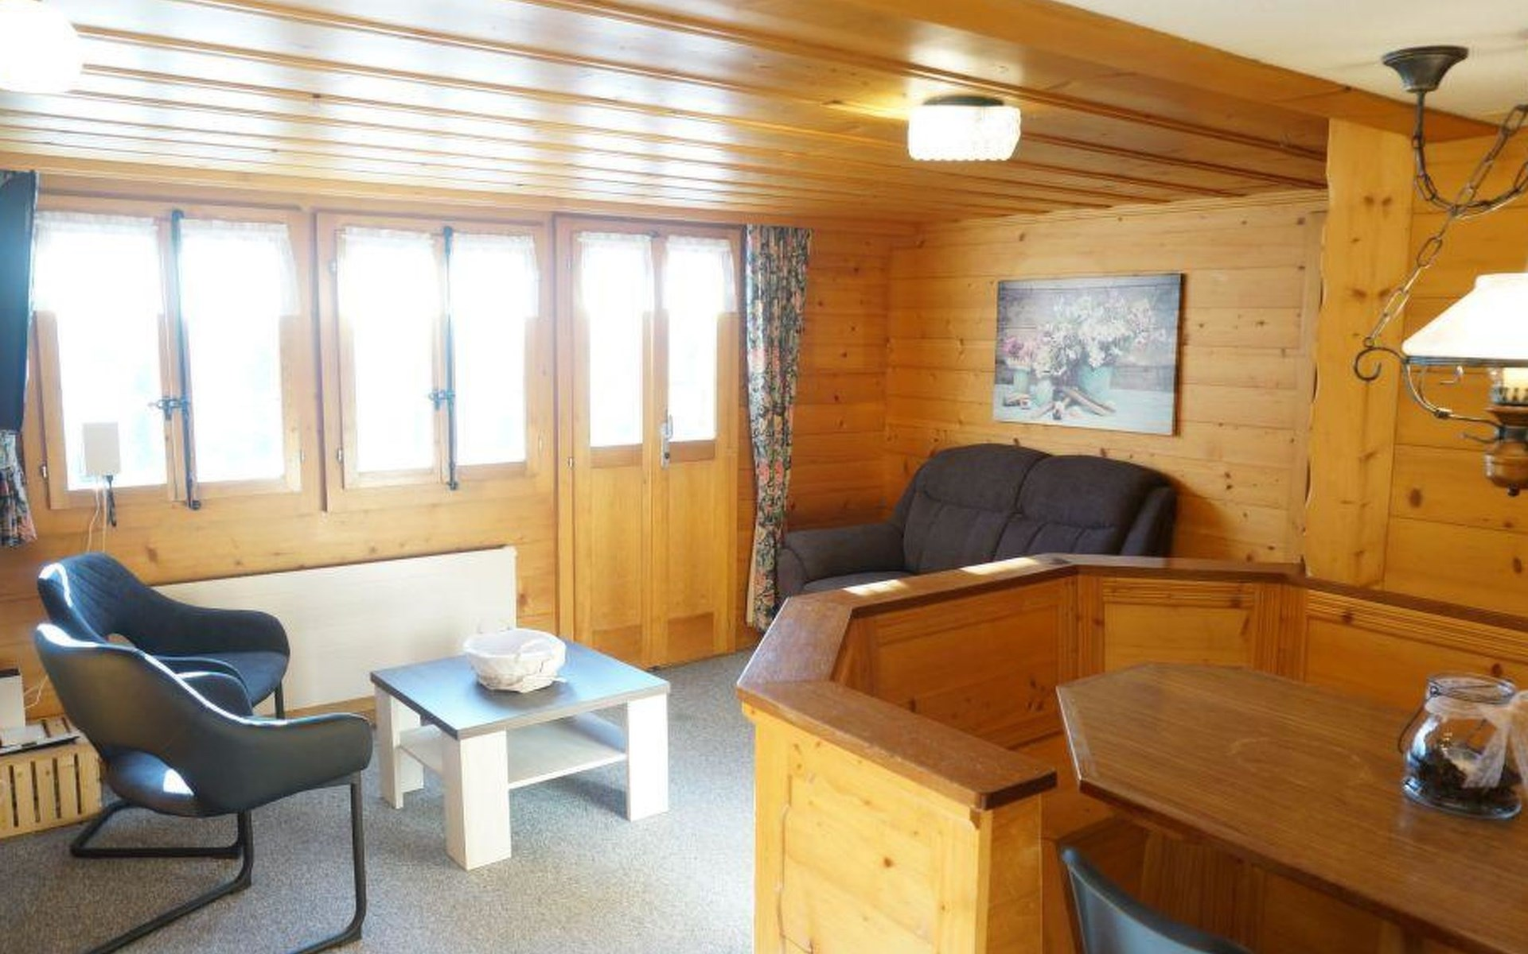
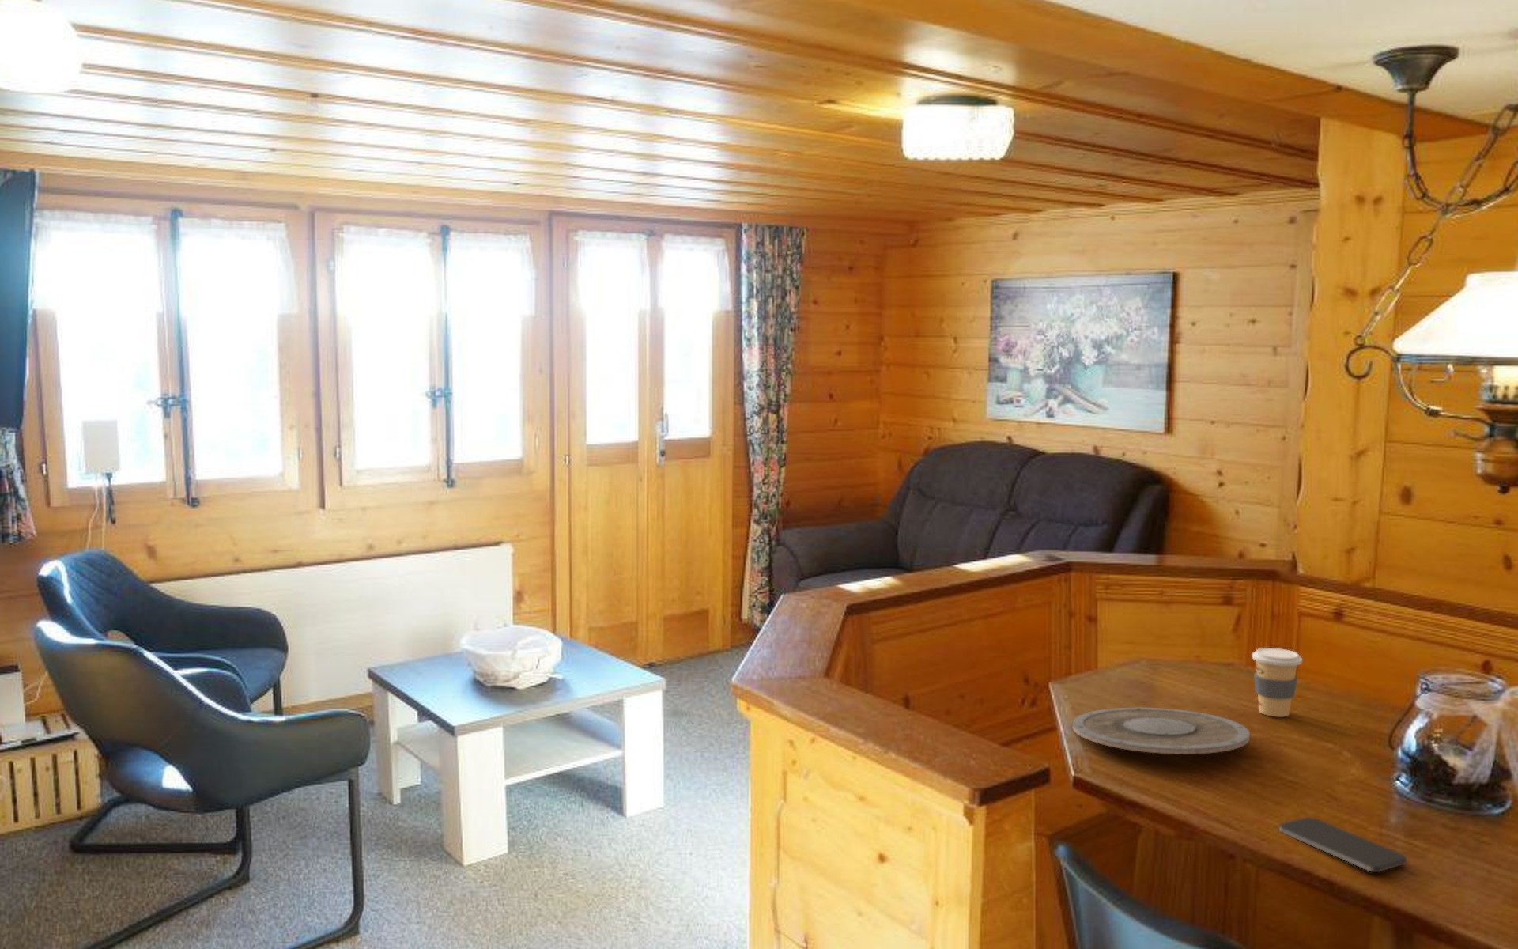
+ coffee cup (1275, 682)
+ smartphone (1340, 843)
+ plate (1160, 727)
